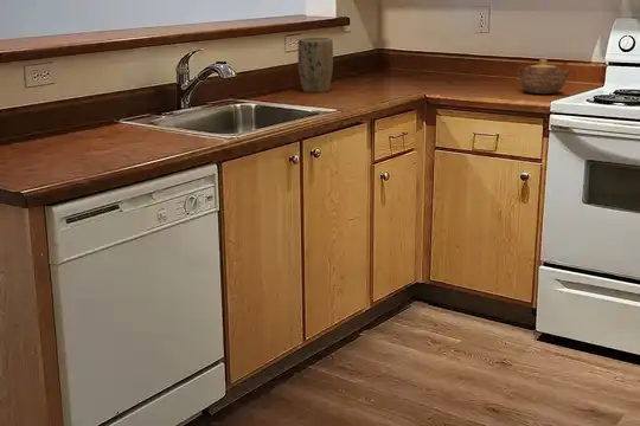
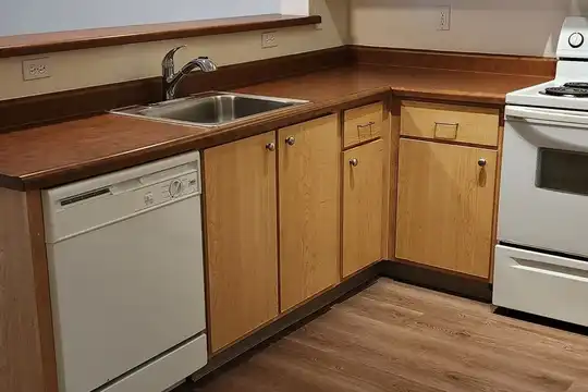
- plant pot (315, 64)
- teapot (544, 76)
